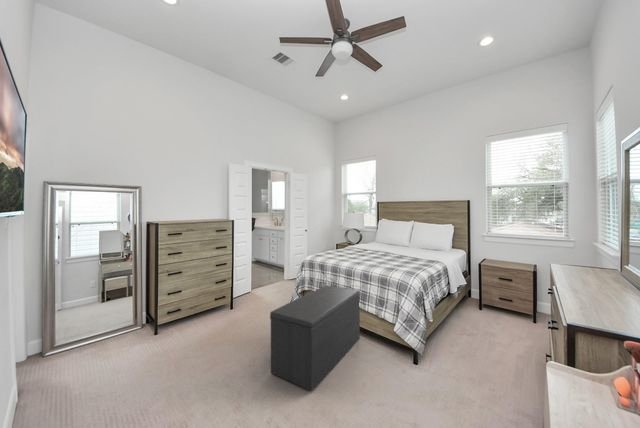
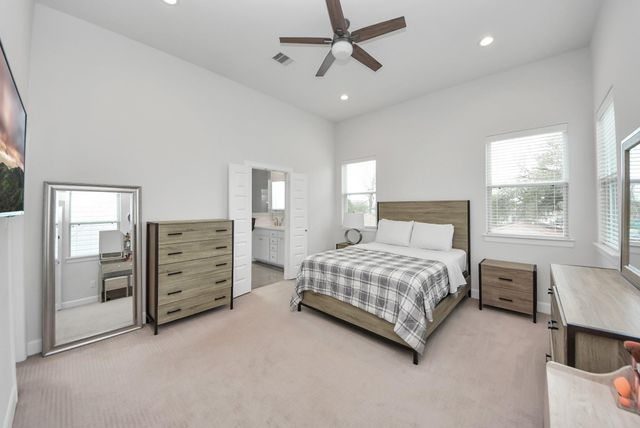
- bench (320, 326)
